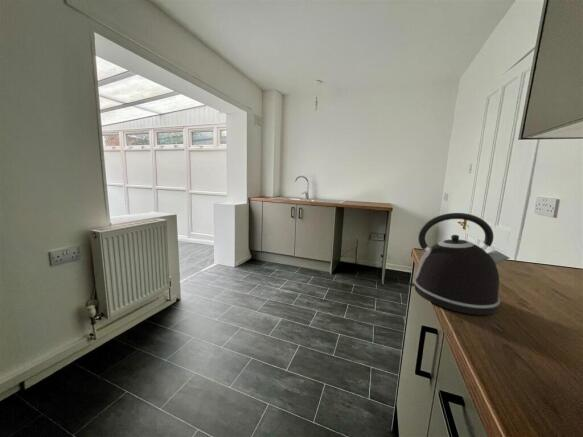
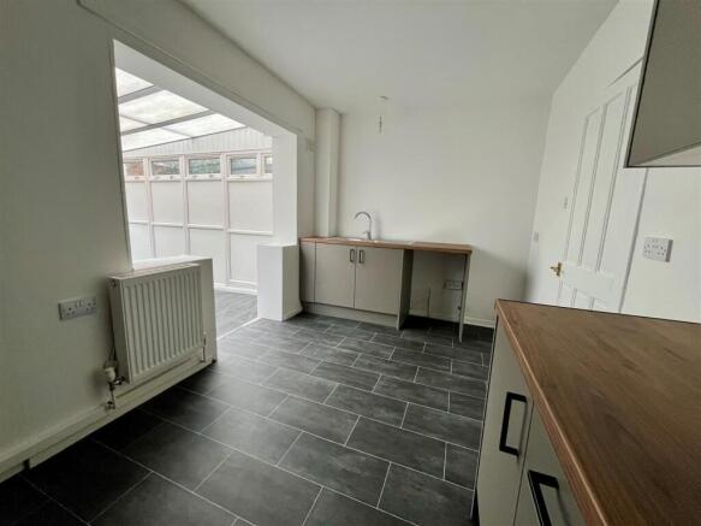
- kettle (457, 255)
